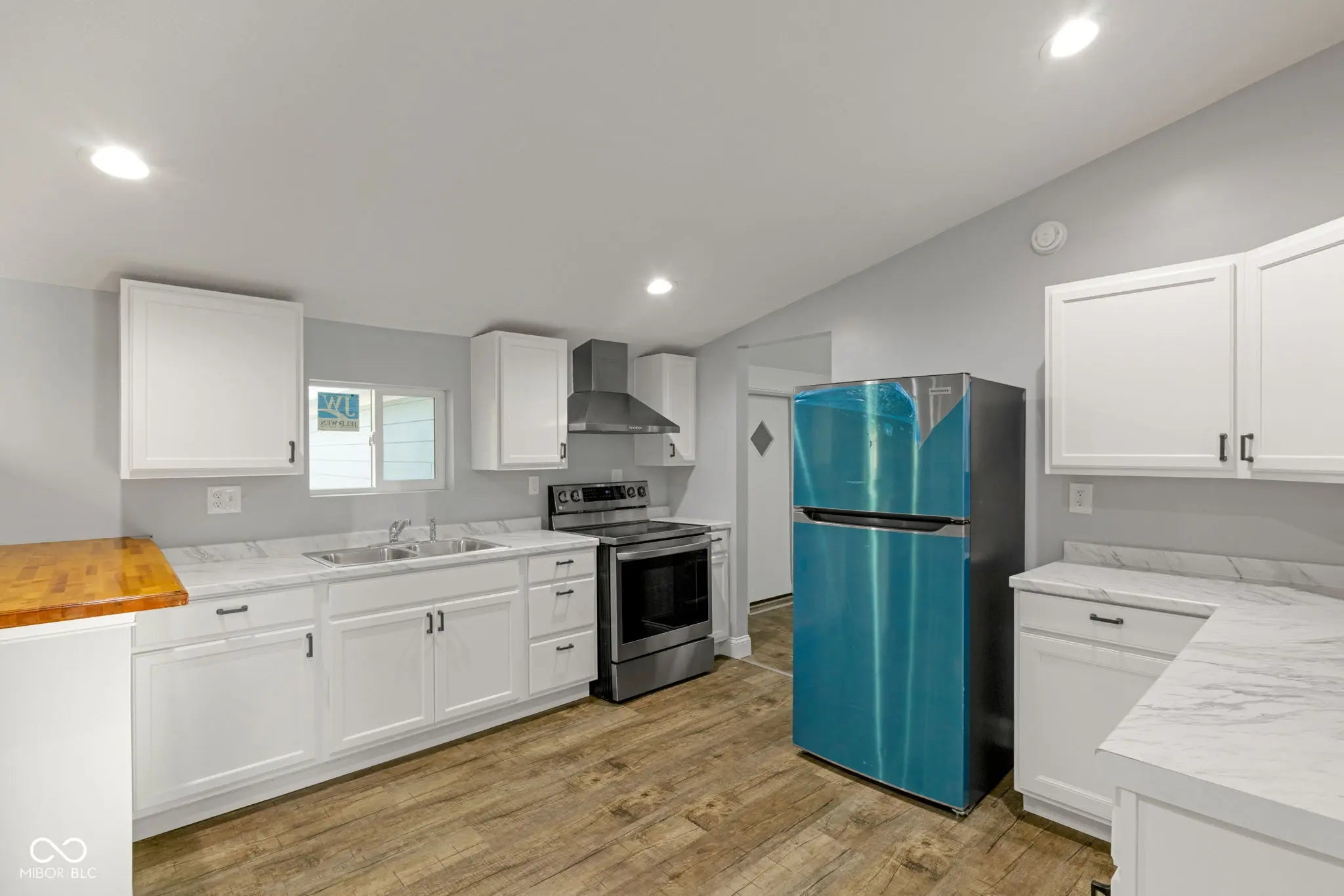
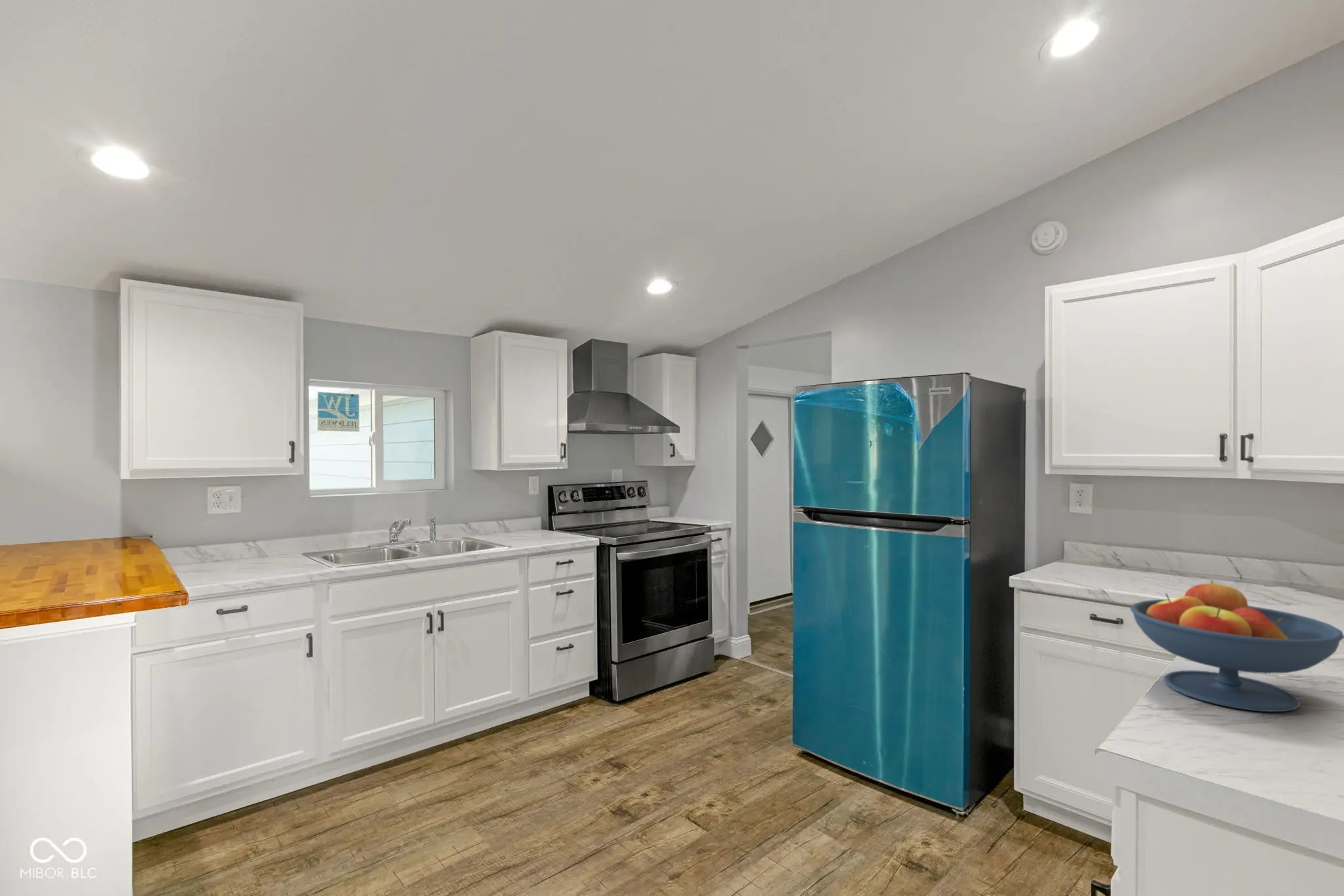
+ fruit bowl (1228, 641)
